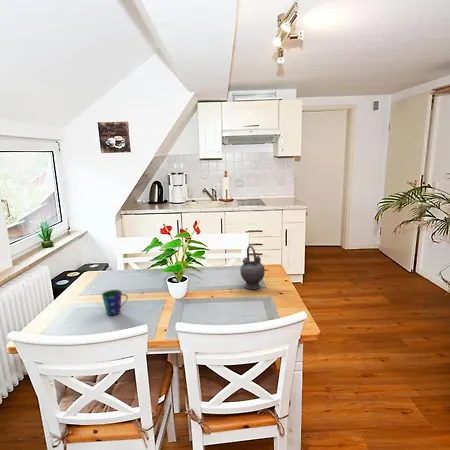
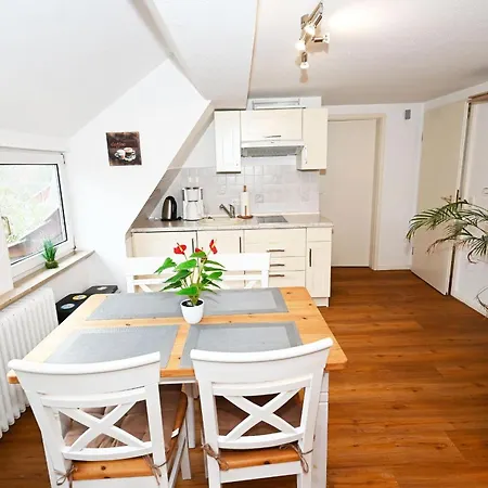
- teapot (251, 265)
- cup (115, 302)
